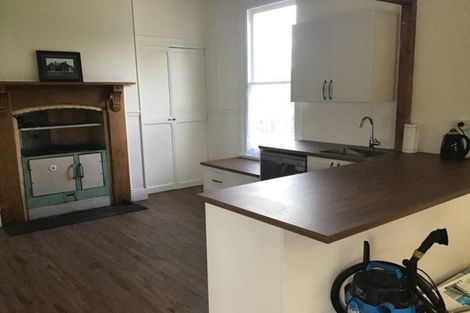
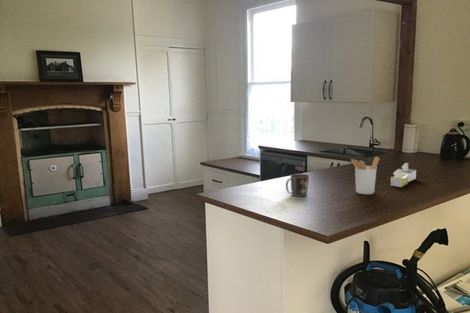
+ utensil holder (363, 174)
+ mug (296, 185)
+ tissue box (403, 173)
